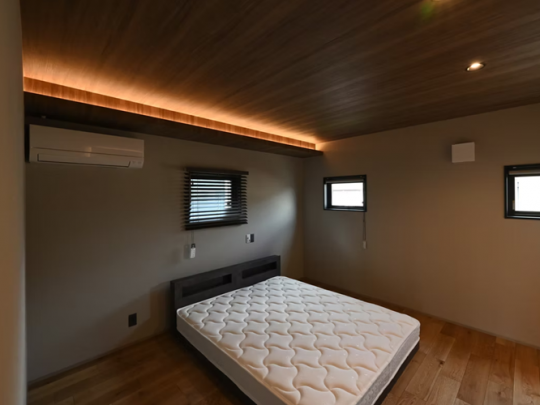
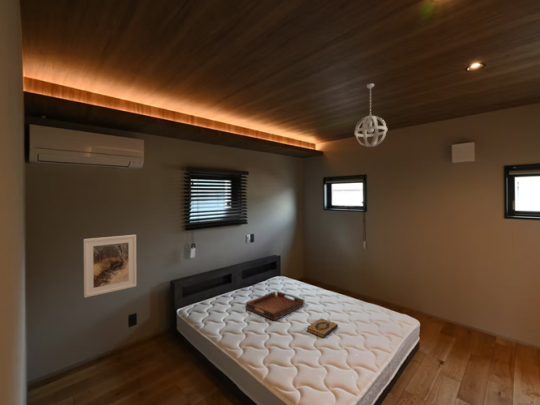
+ serving tray (275, 304)
+ pendant light (370, 116)
+ hardback book (322, 327)
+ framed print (111, 264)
